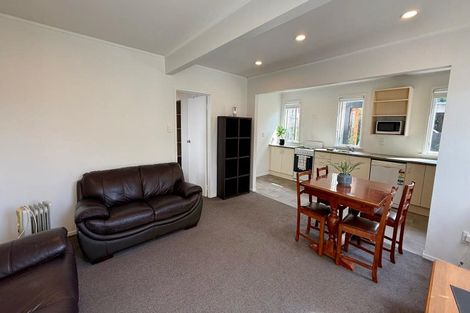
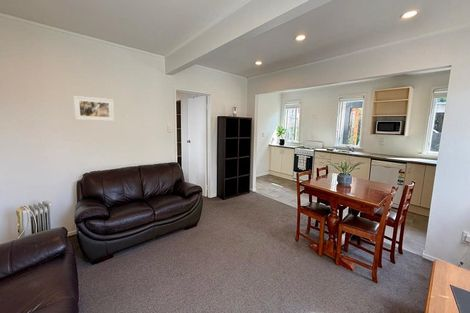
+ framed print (94, 109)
